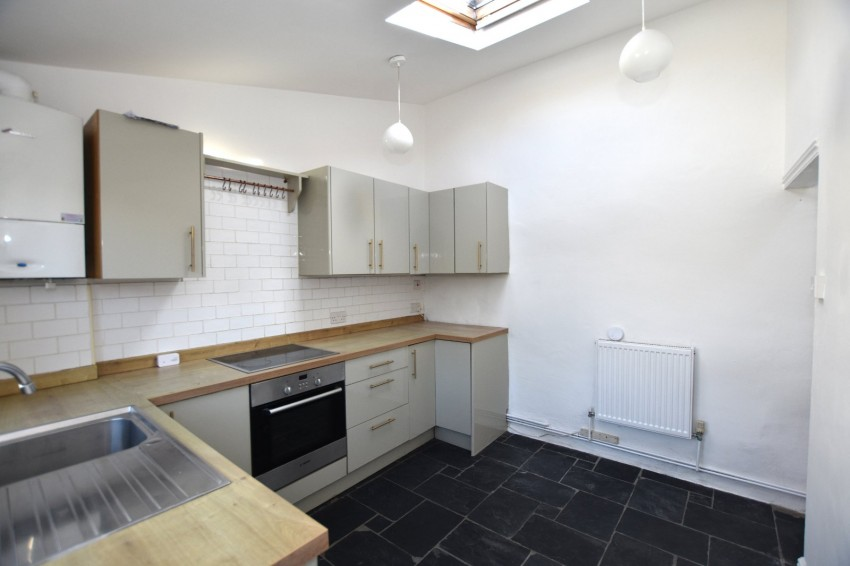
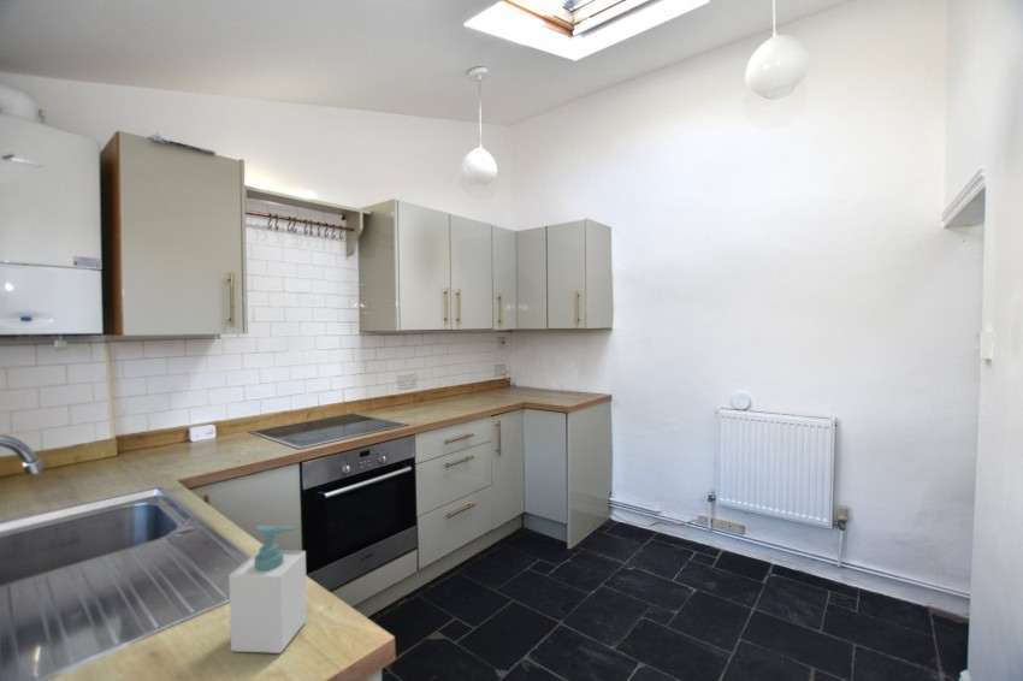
+ soap bottle (270, 580)
